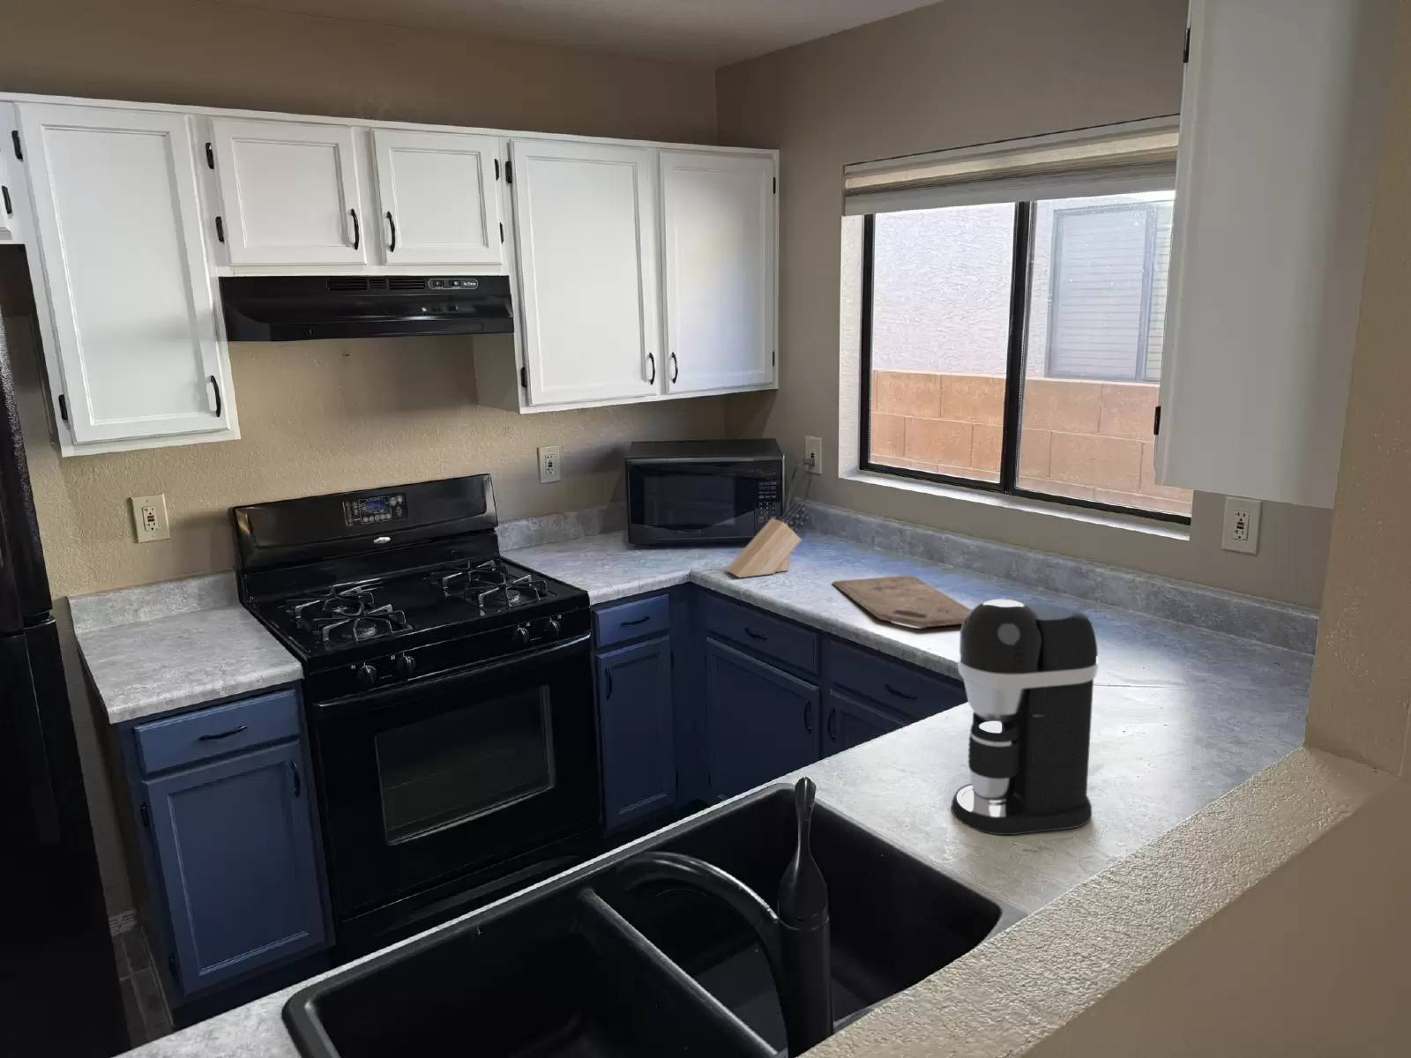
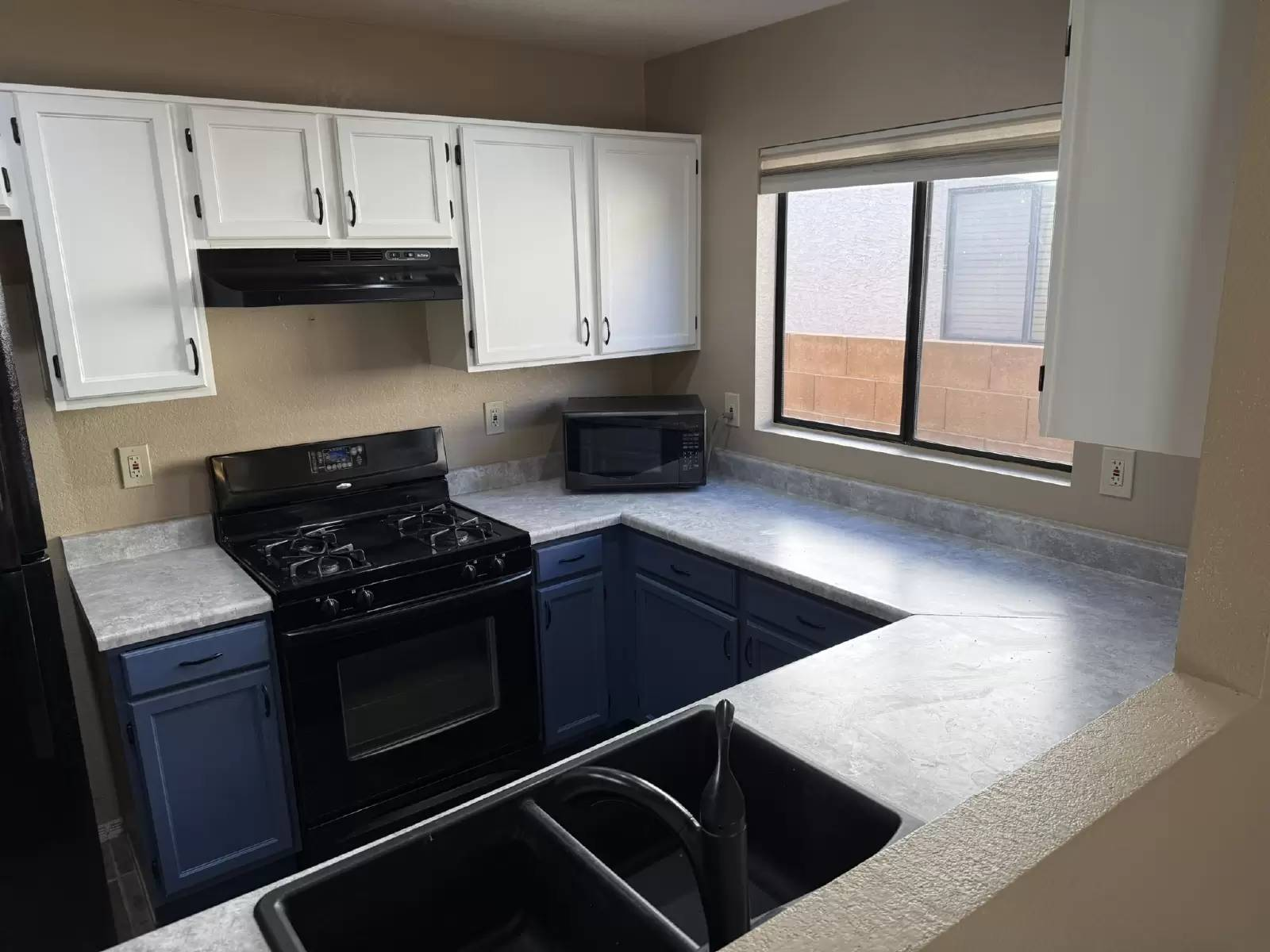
- cutting board (904, 599)
- knife block (769, 537)
- coffee maker (1024, 707)
